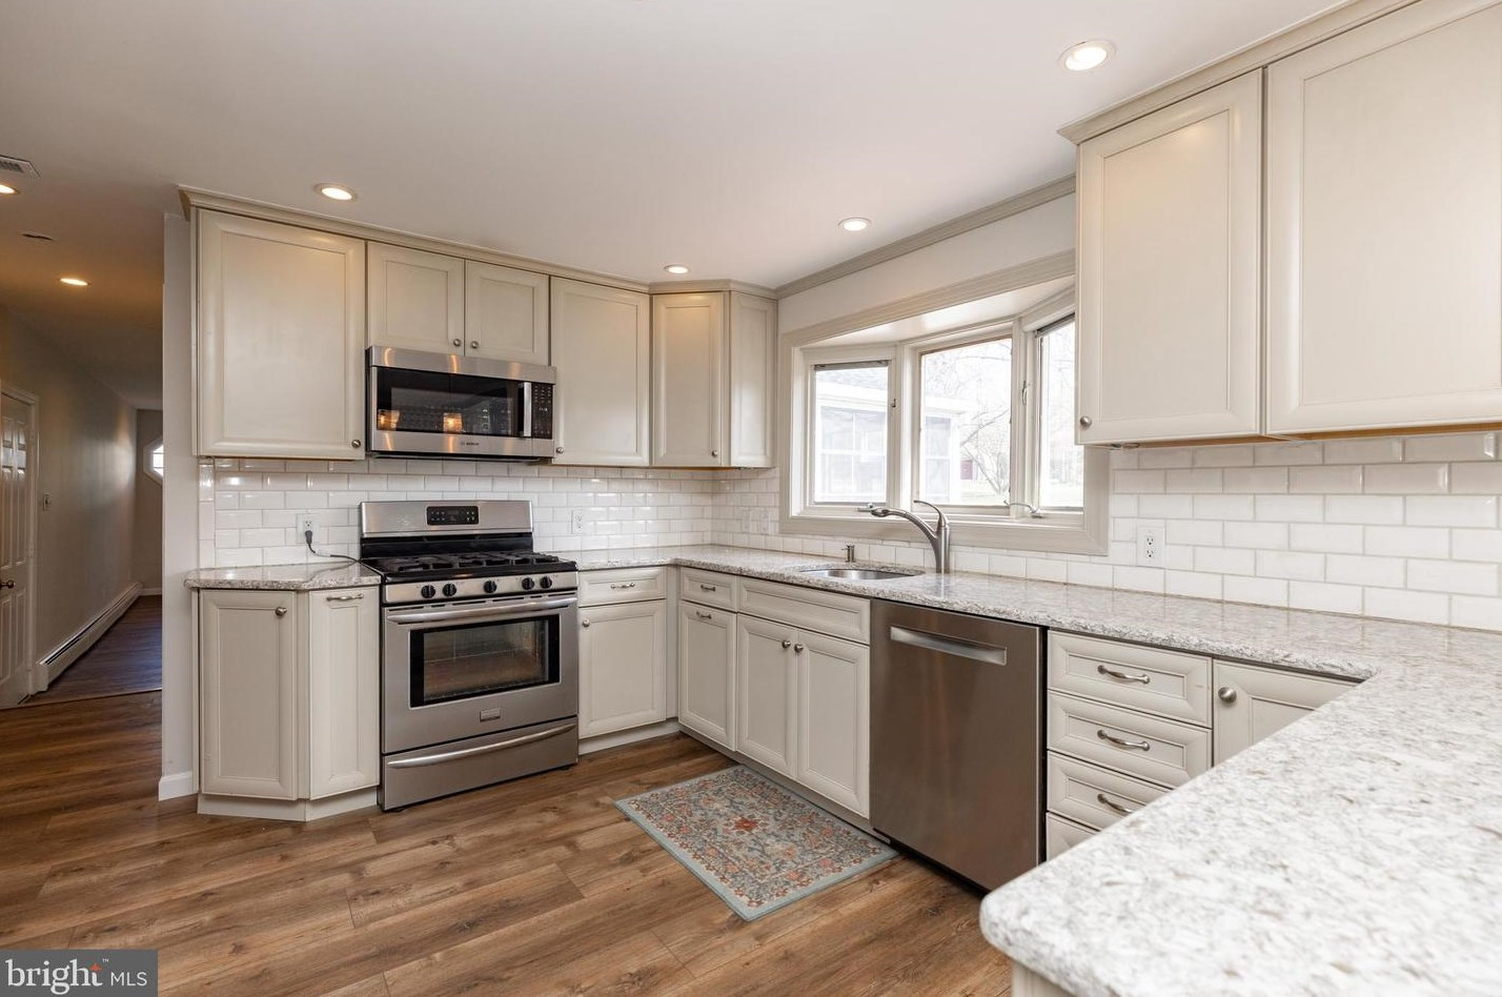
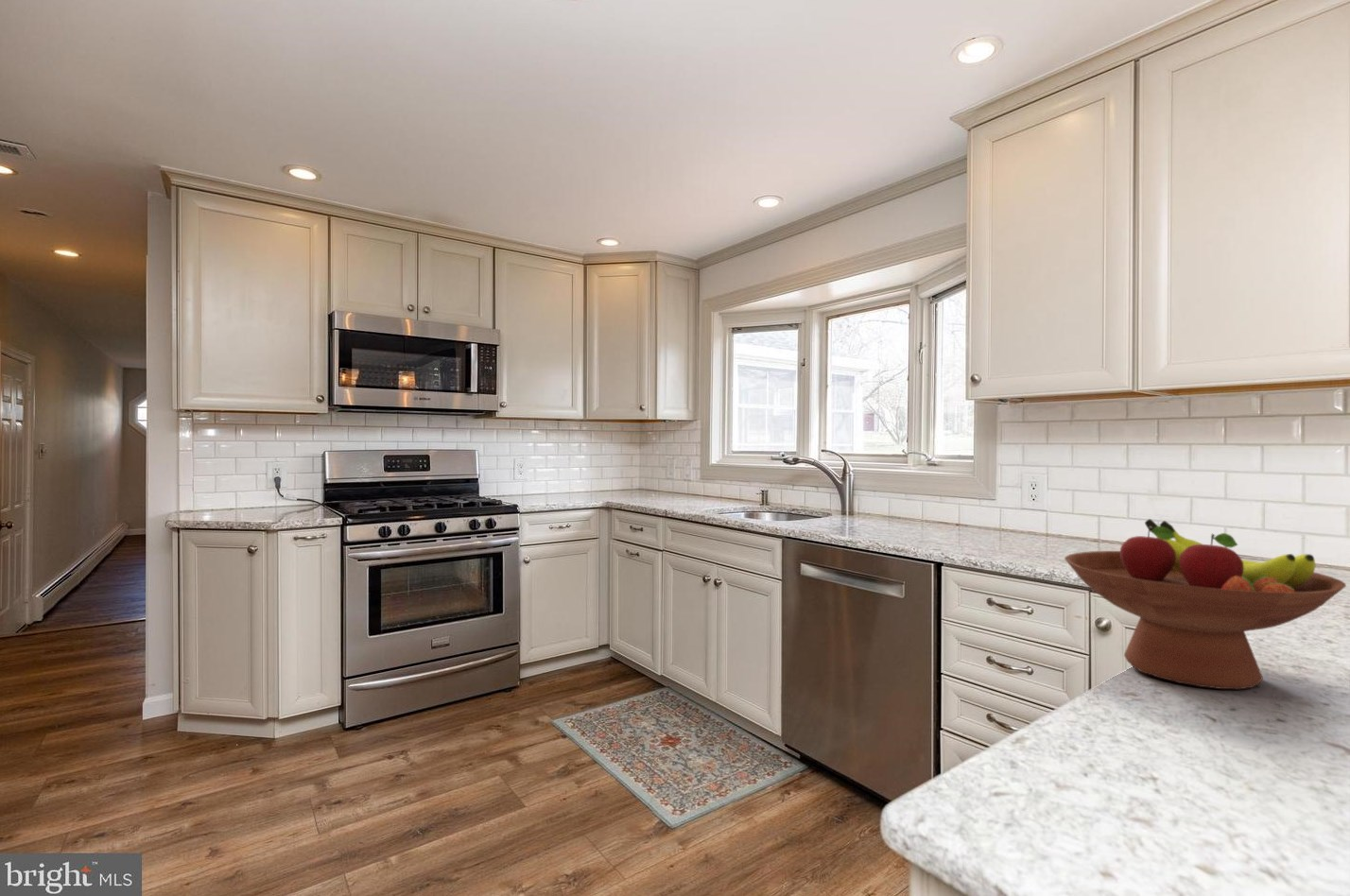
+ fruit bowl (1190, 599)
